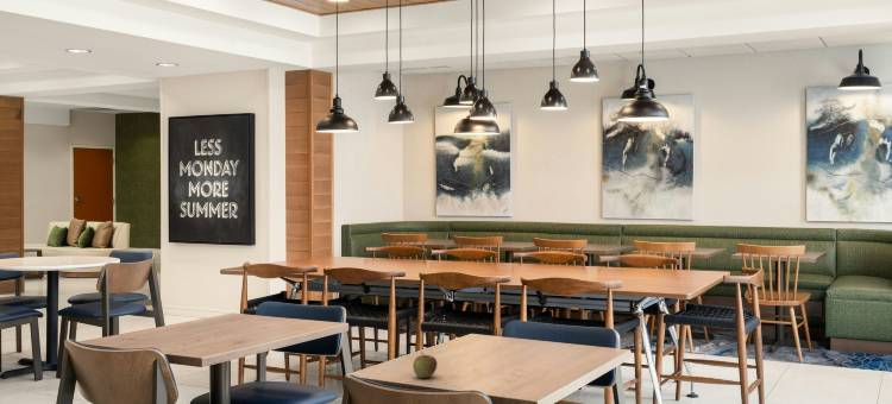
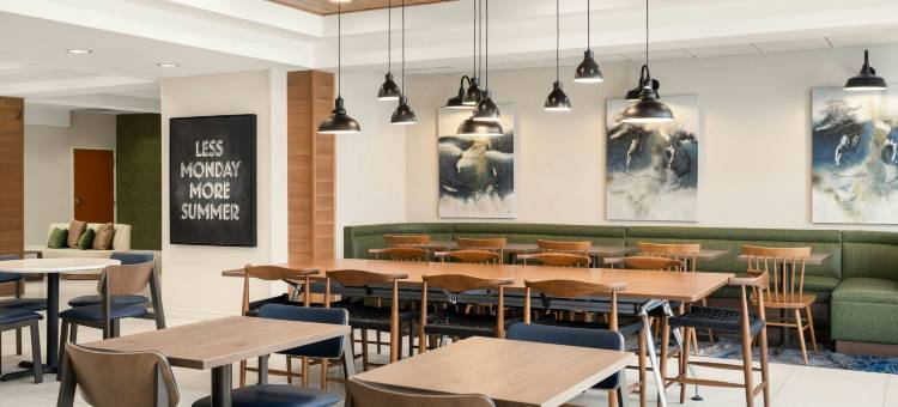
- apple (425, 364)
